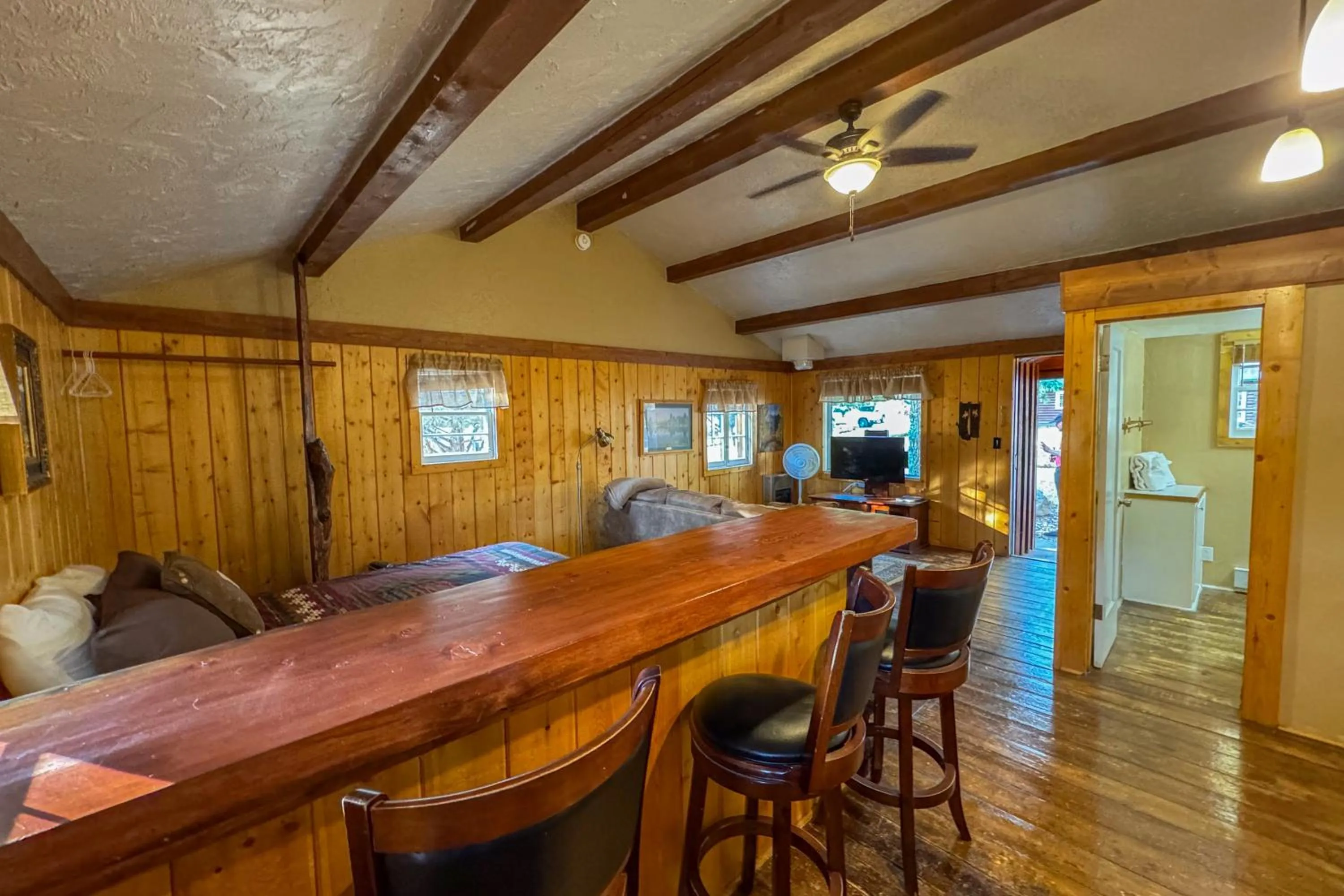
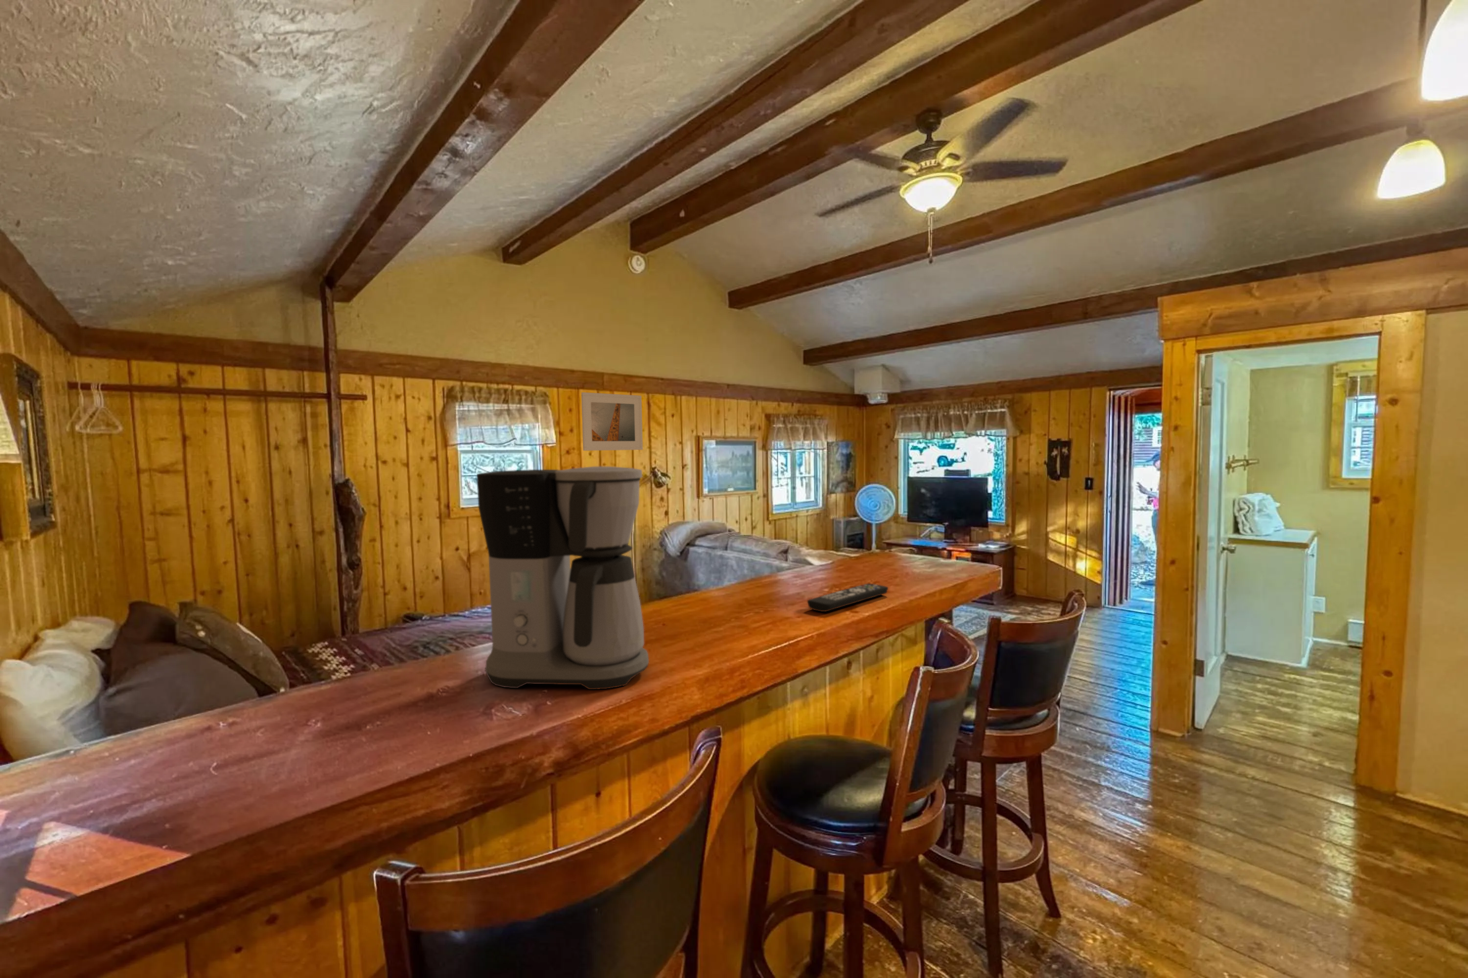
+ remote control (849, 597)
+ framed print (613, 422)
+ coffee maker (560, 573)
